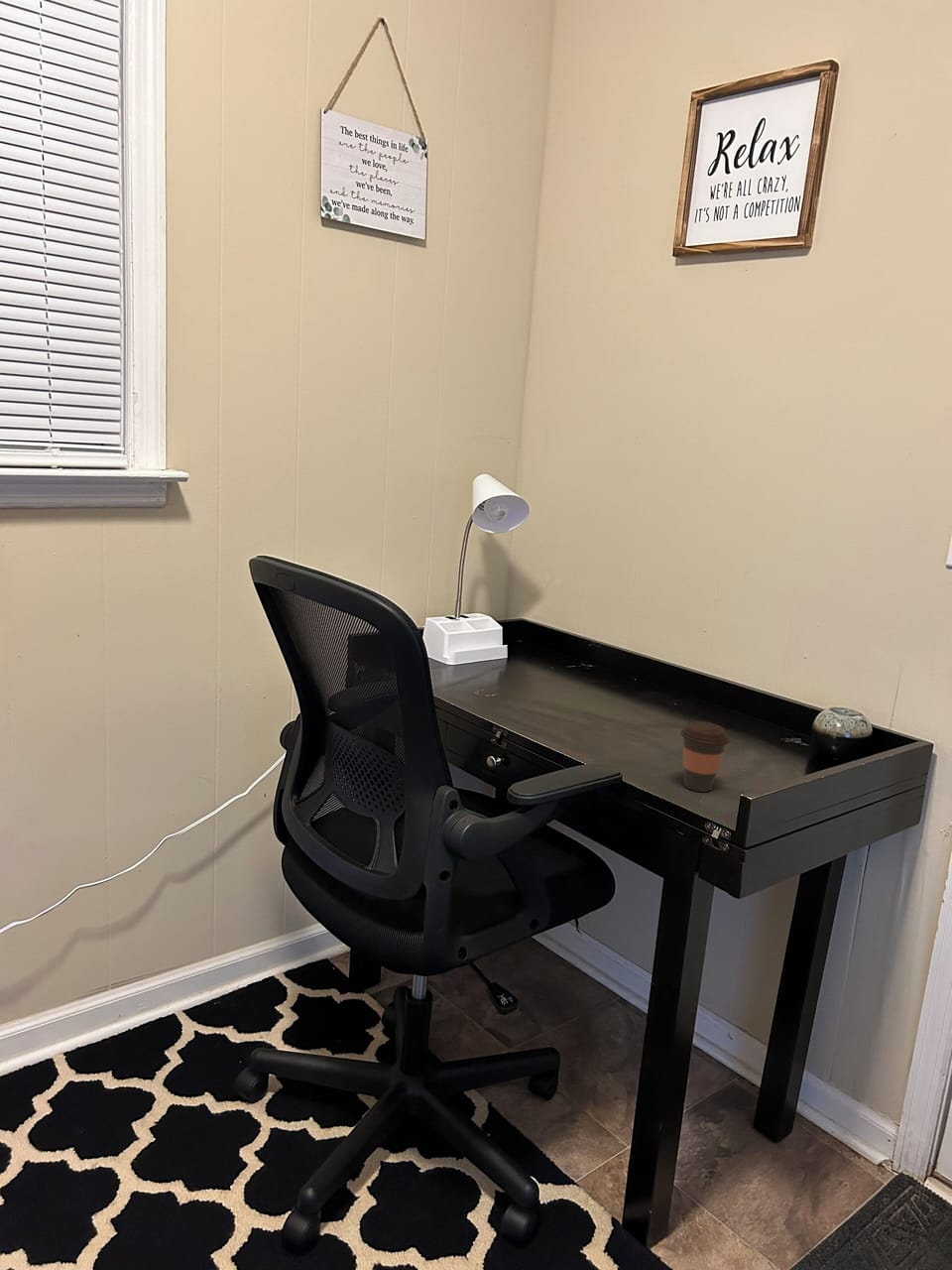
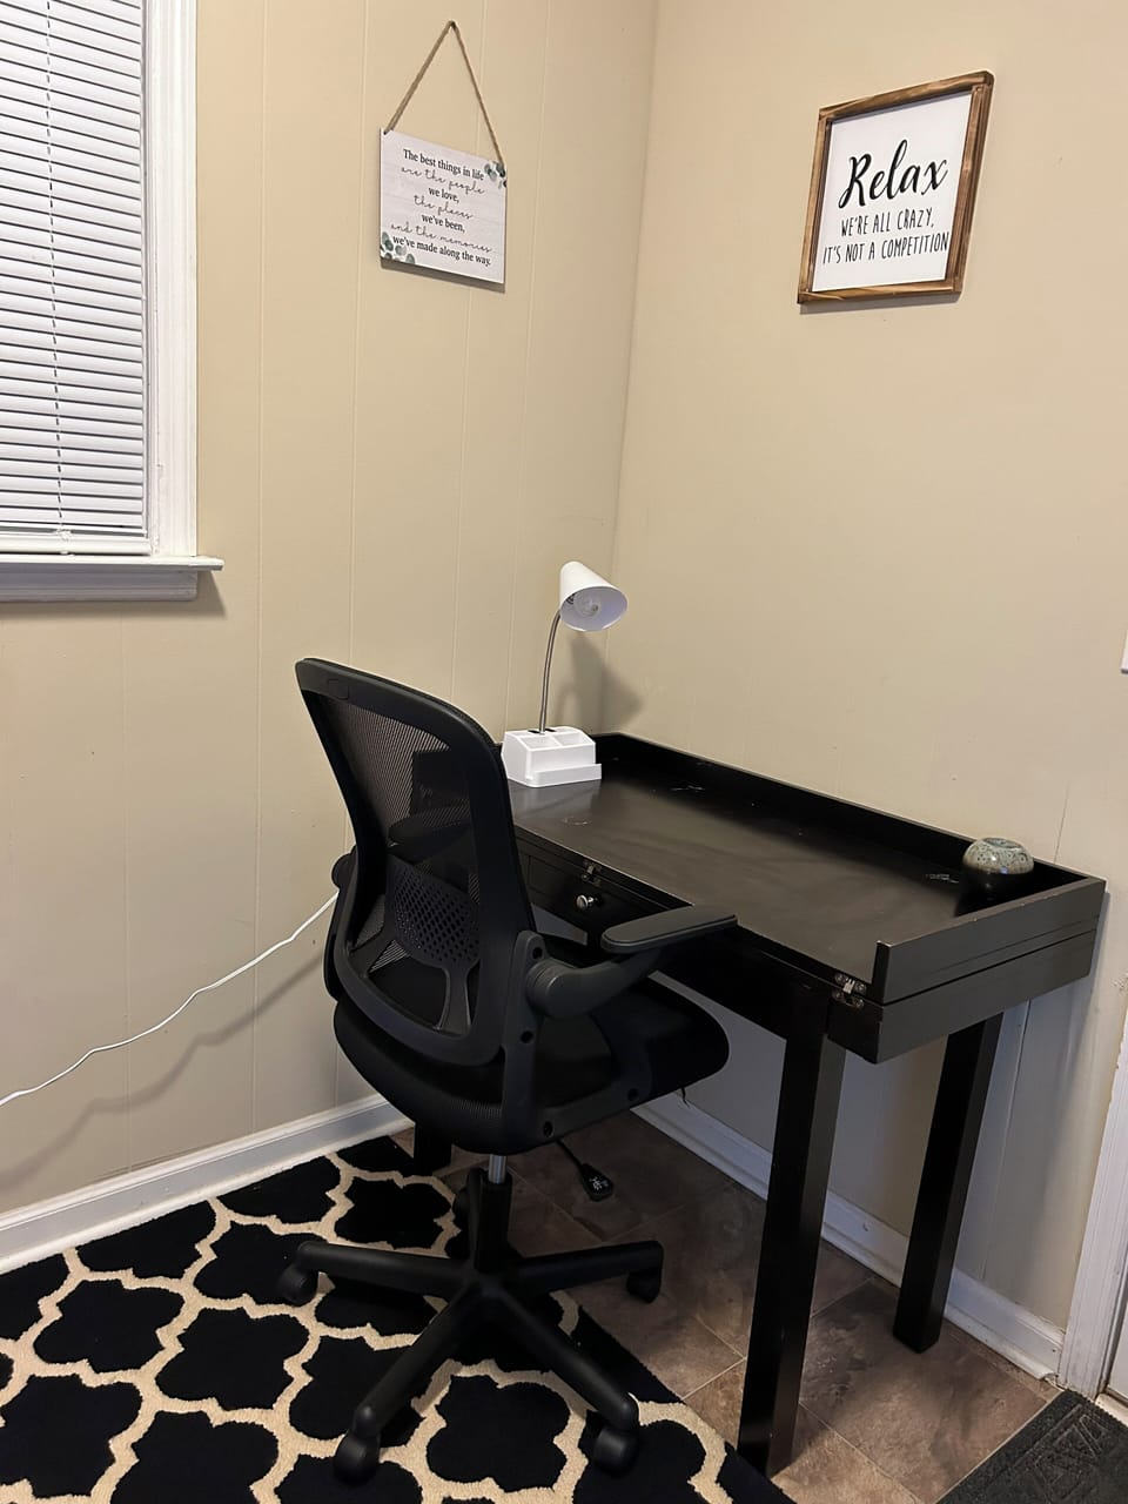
- coffee cup (701, 757)
